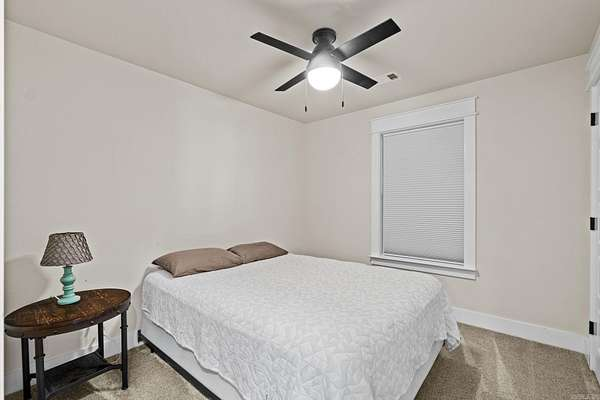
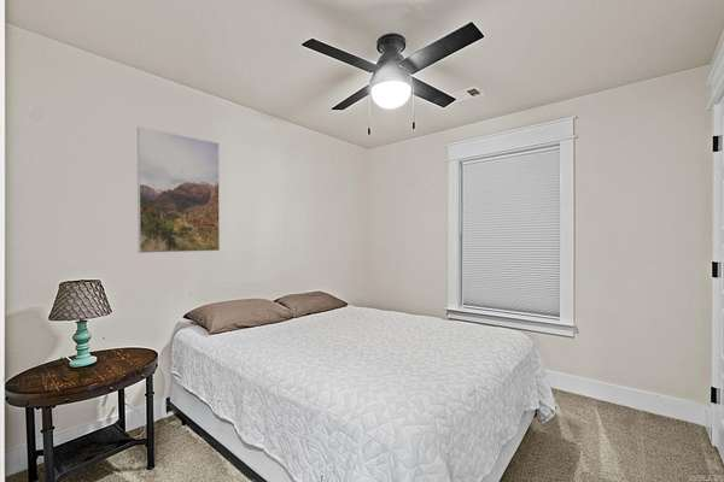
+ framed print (181, 193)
